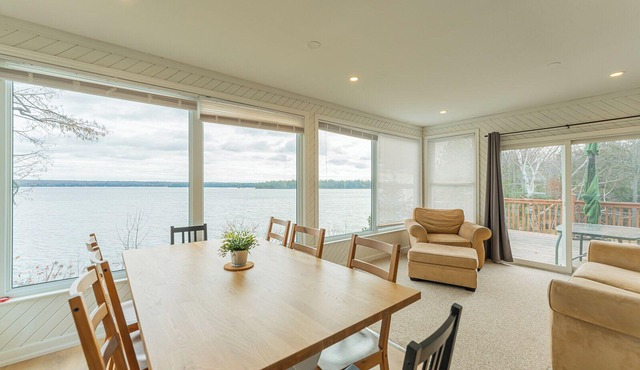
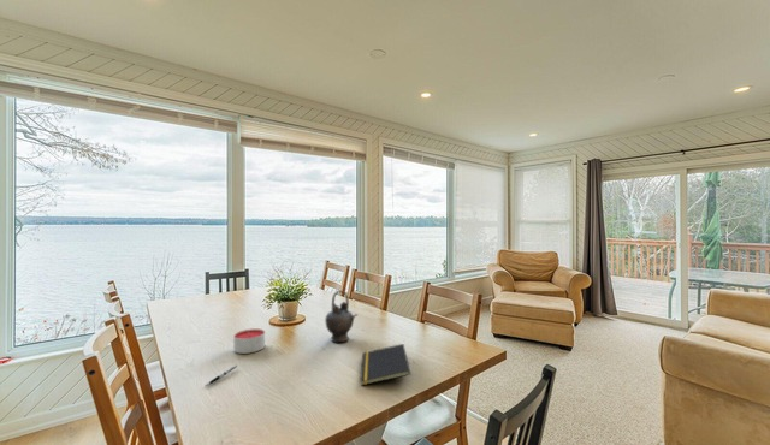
+ pen (221, 375)
+ candle (249, 339)
+ teapot (342, 315)
+ notepad (384, 362)
